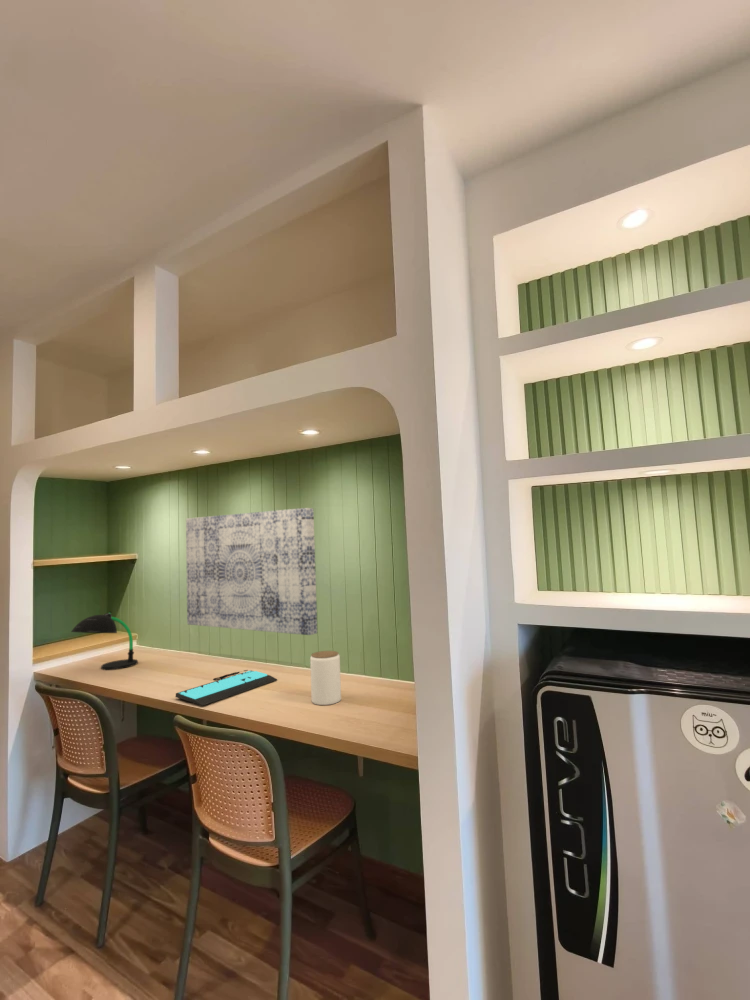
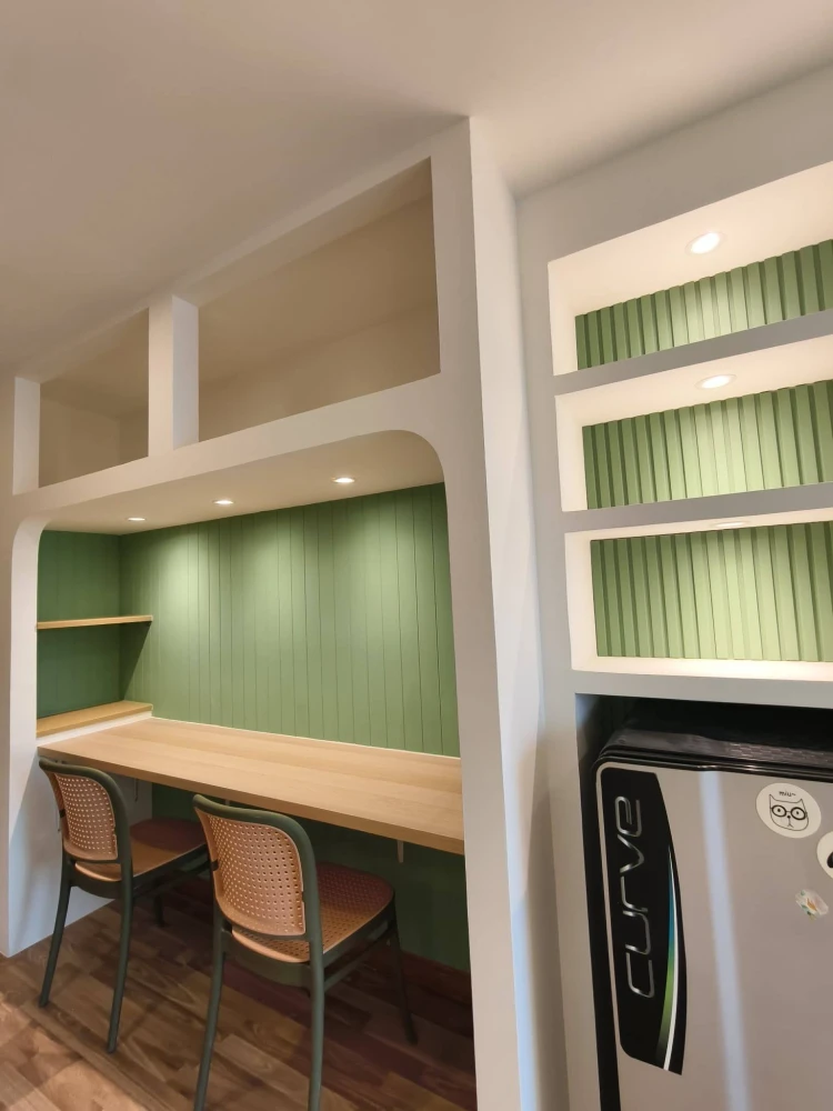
- computer keyboard (226, 682)
- desk lamp (106, 632)
- wall art (245, 570)
- jar (325, 676)
